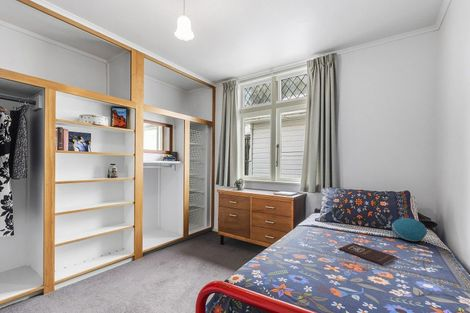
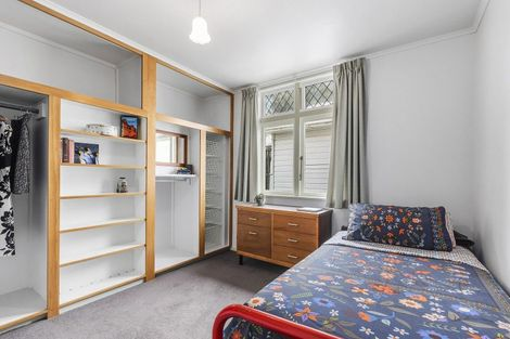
- book (366, 253)
- cushion (408, 228)
